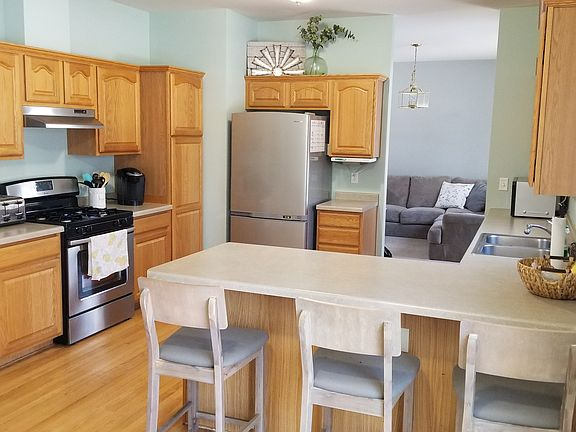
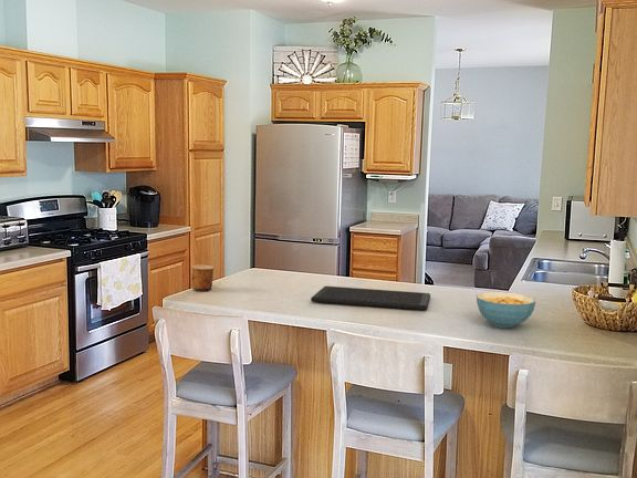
+ cutting board (372, 297)
+ cup (202, 278)
+ cereal bowl (504, 311)
